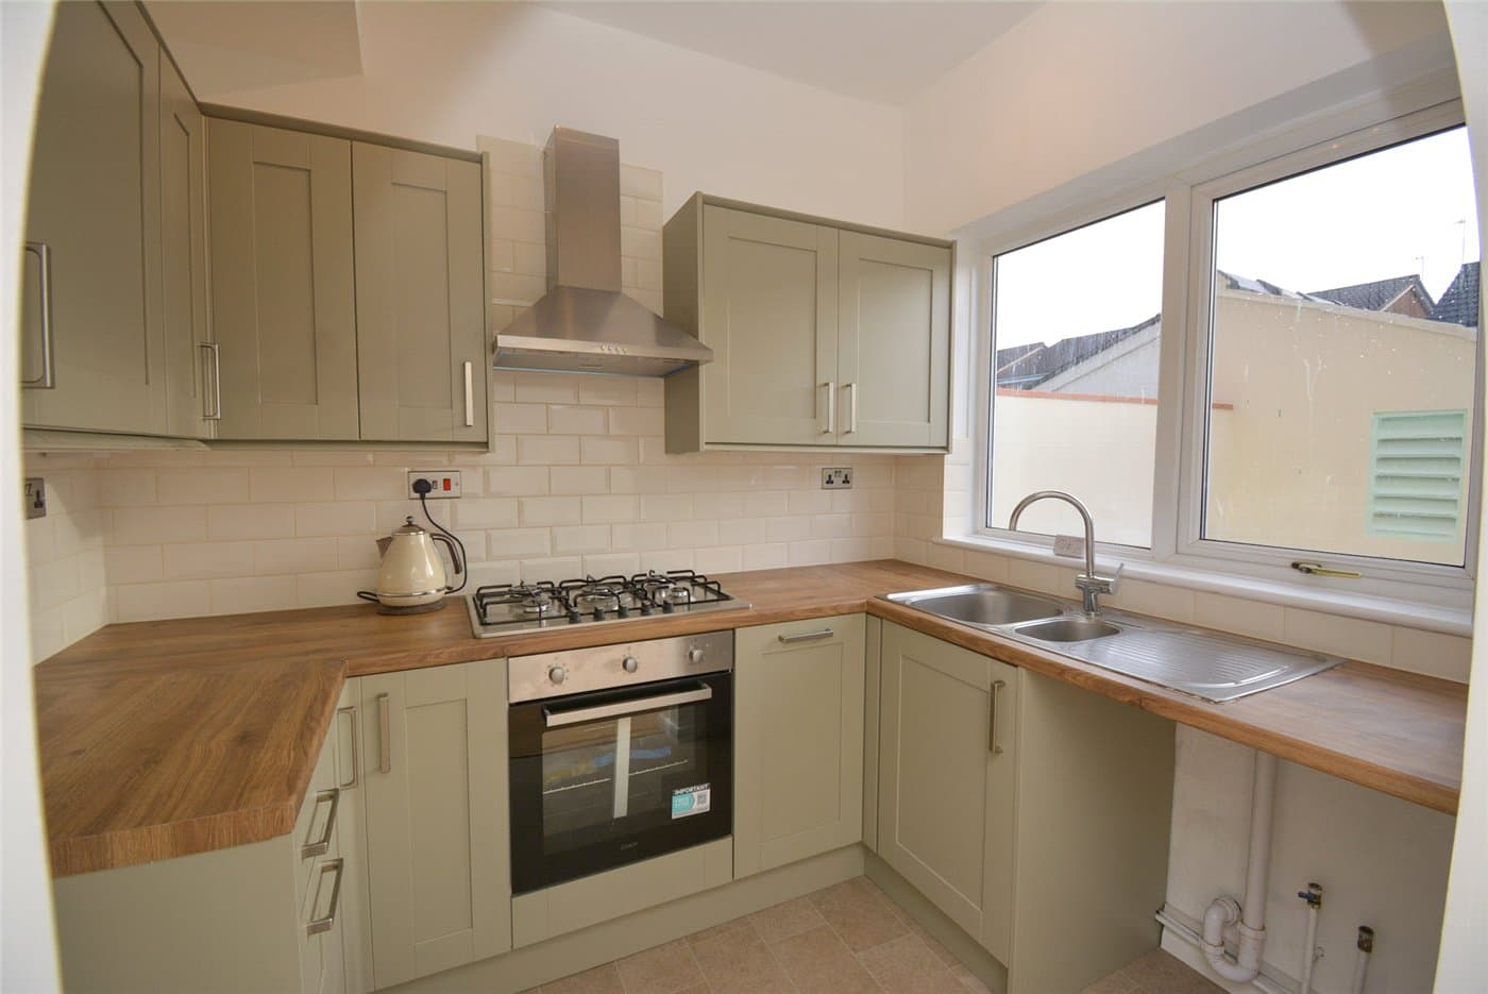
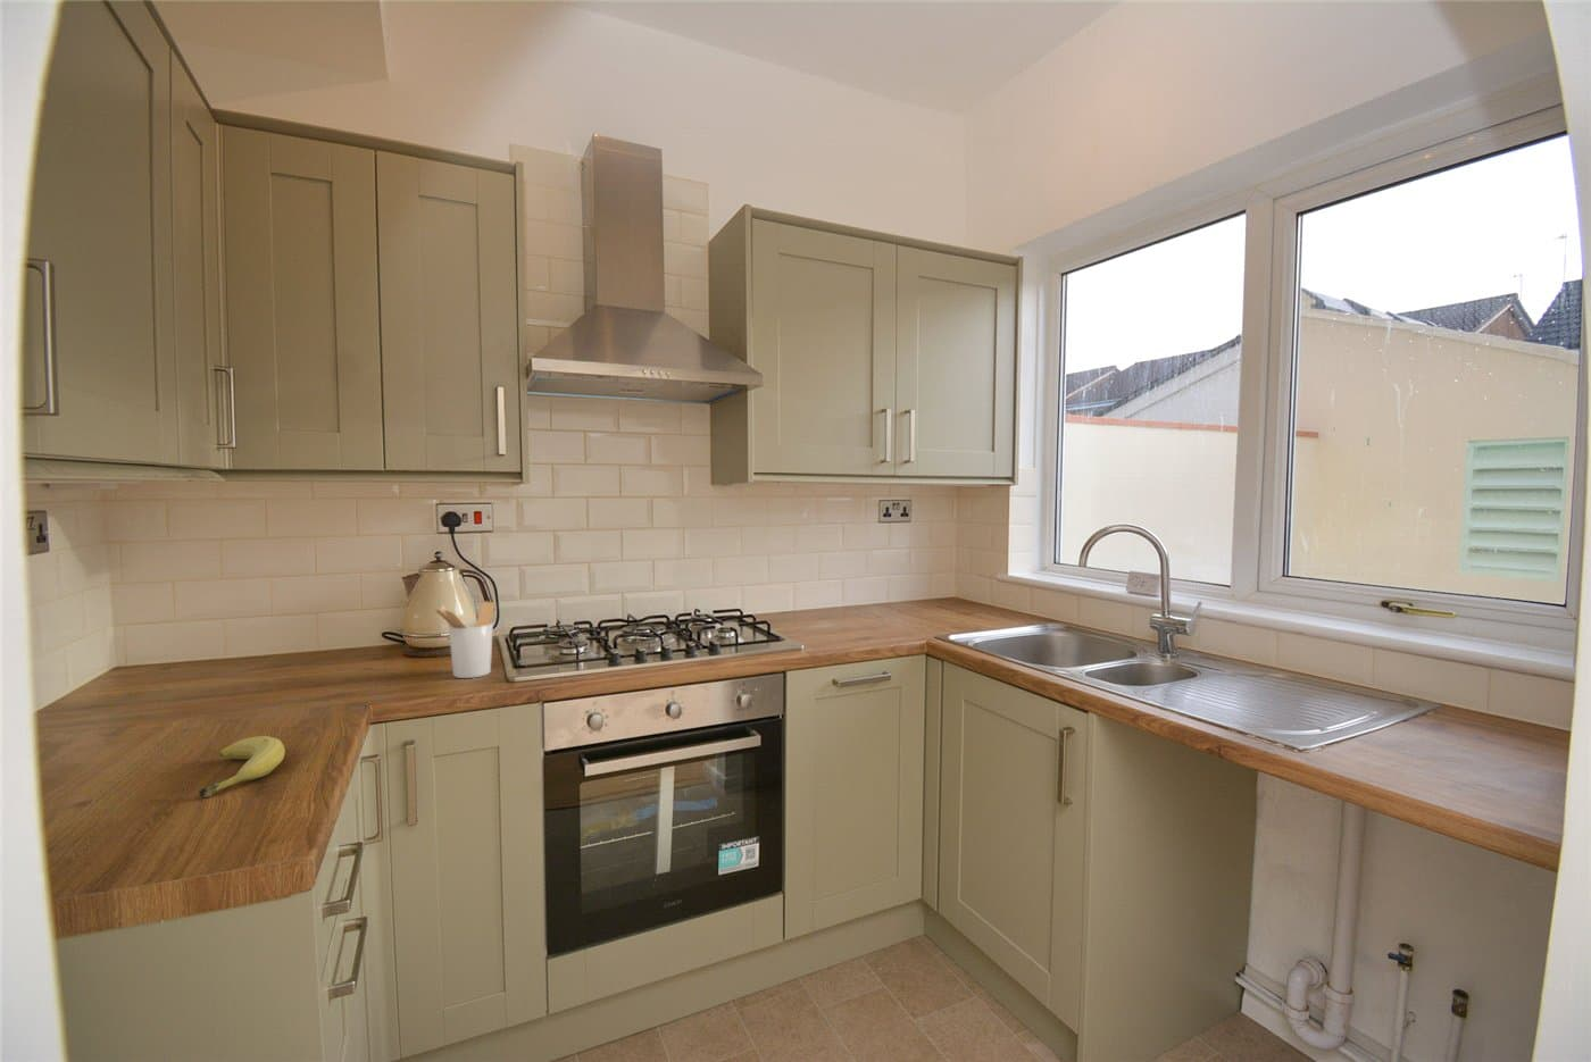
+ fruit (245, 757)
+ utensil holder (462, 639)
